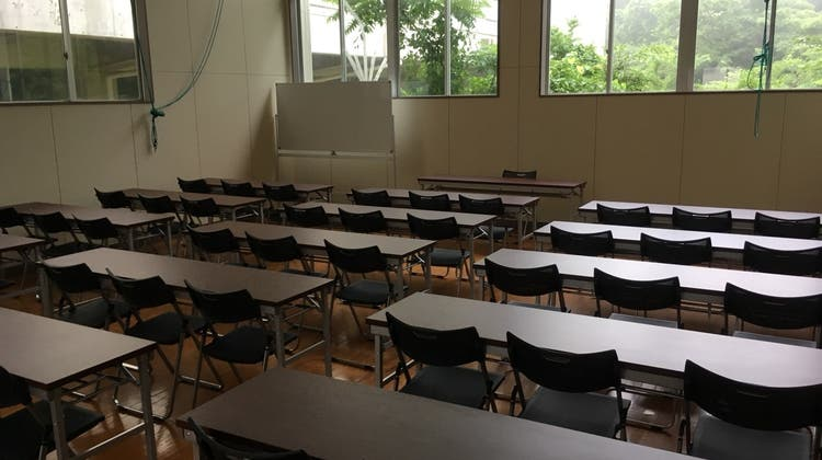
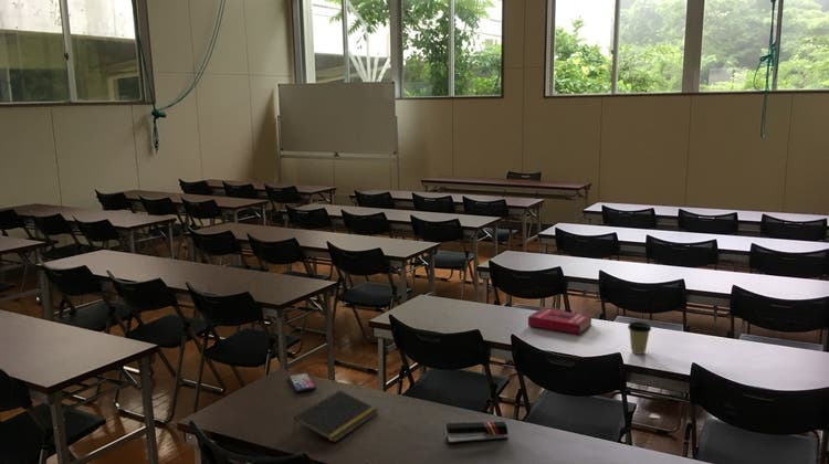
+ stapler (476, 431)
+ smartphone (302, 382)
+ notepad (337, 414)
+ coffee cup (639, 337)
+ book (559, 320)
